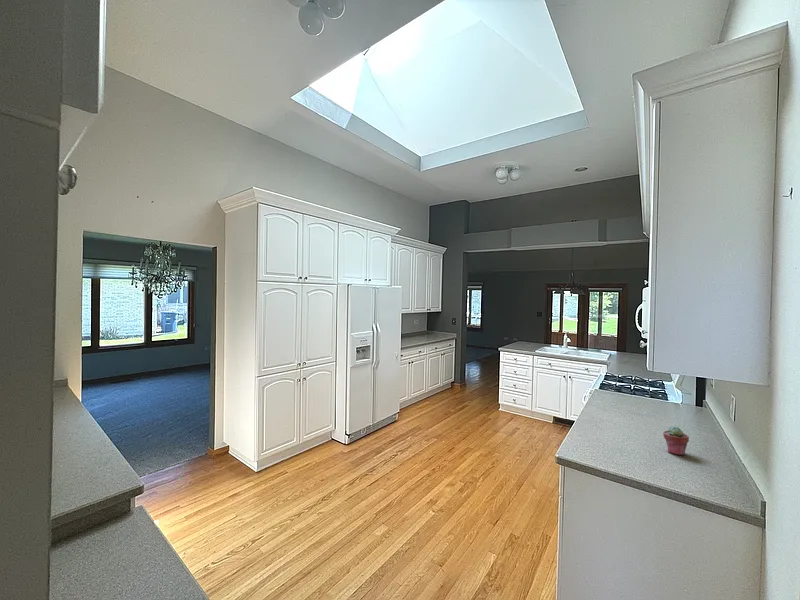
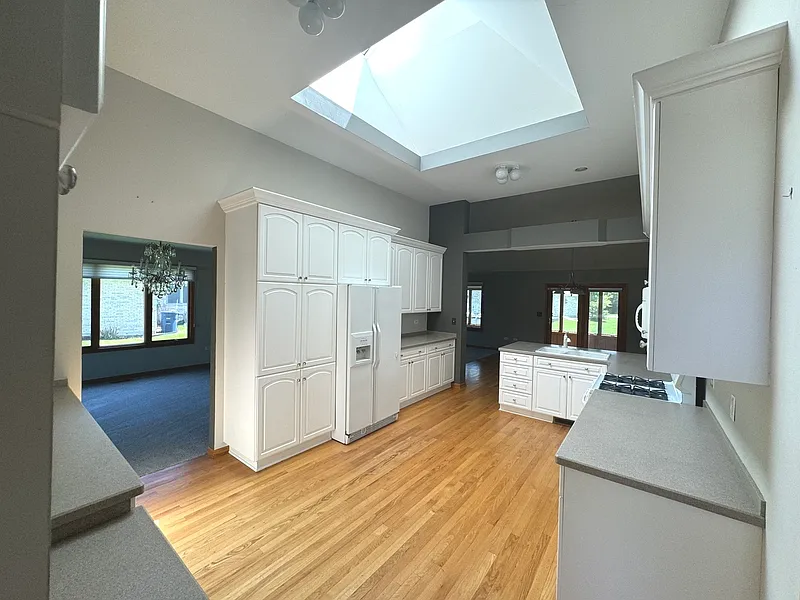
- potted succulent (675, 439)
